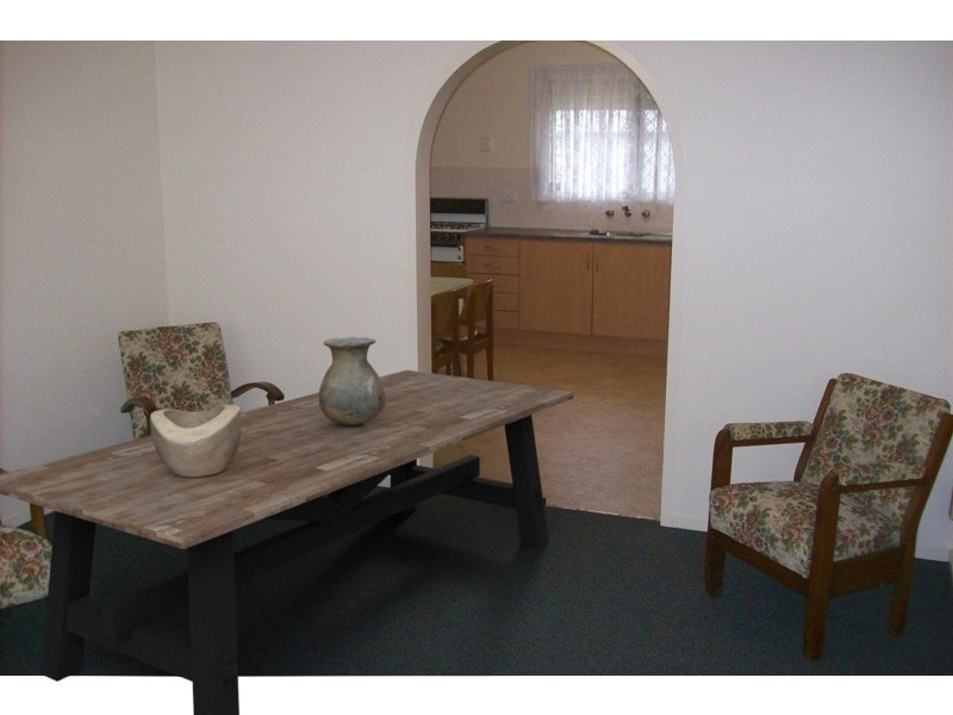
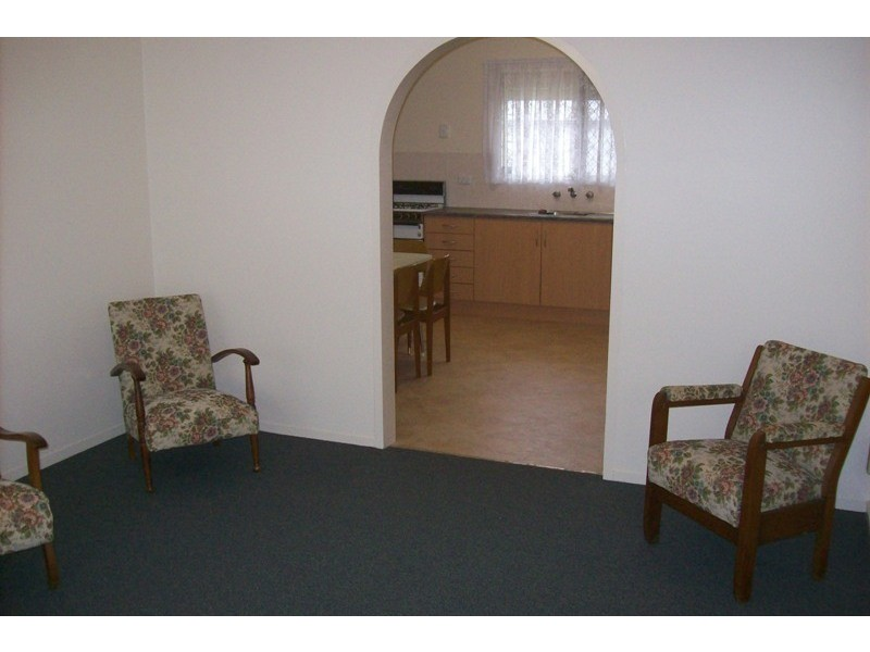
- dining table (331, 515)
- decorative bowl (197, 439)
- vase (351, 381)
